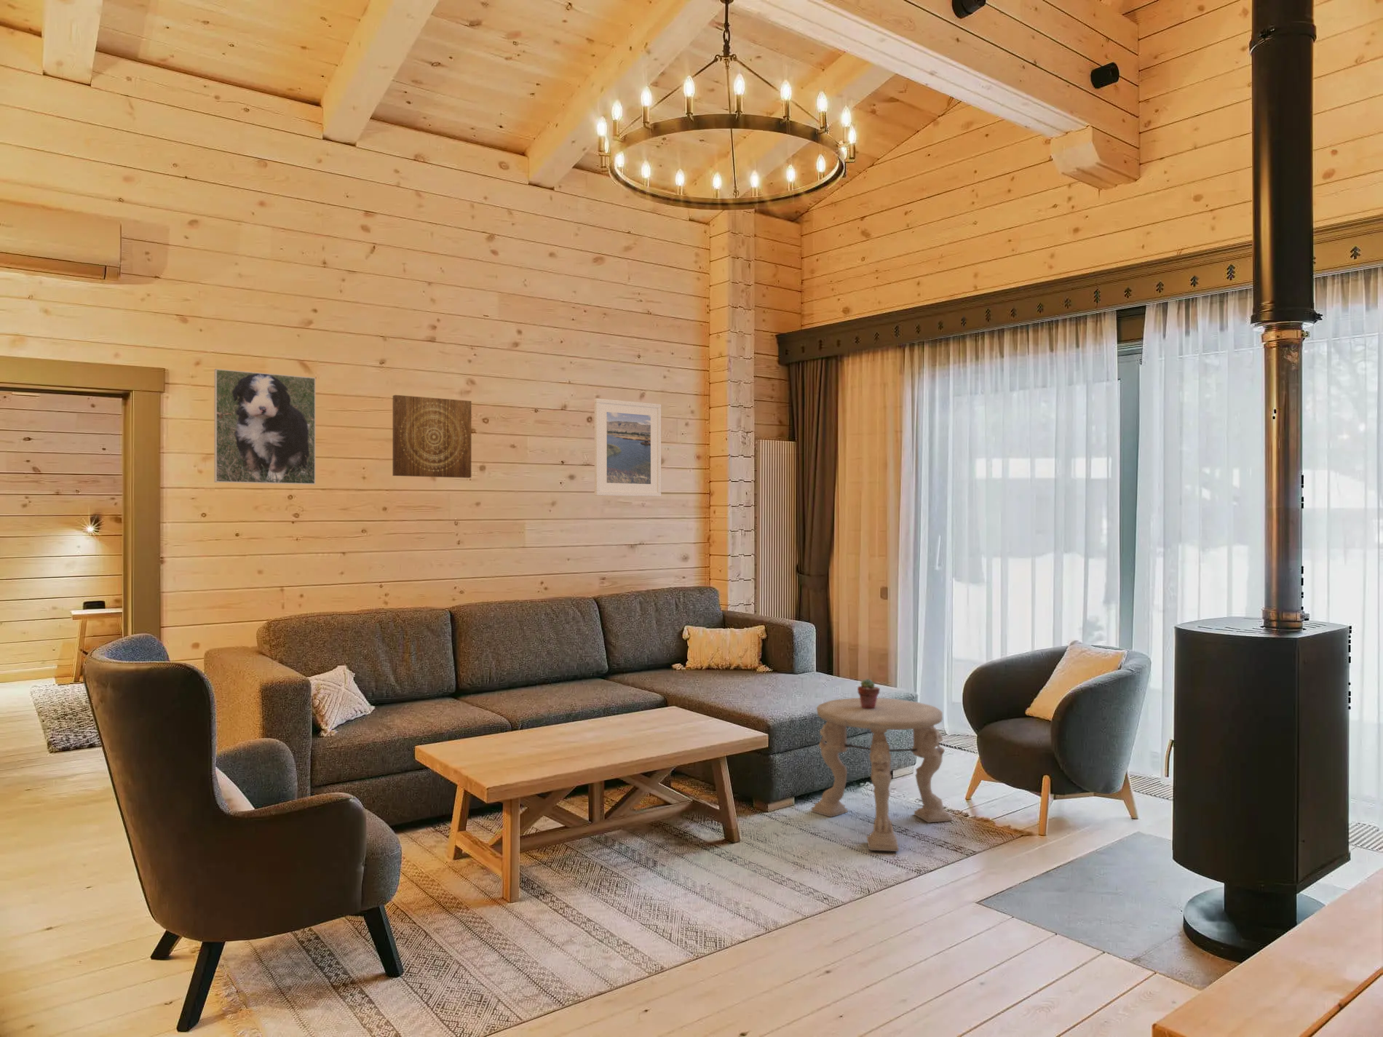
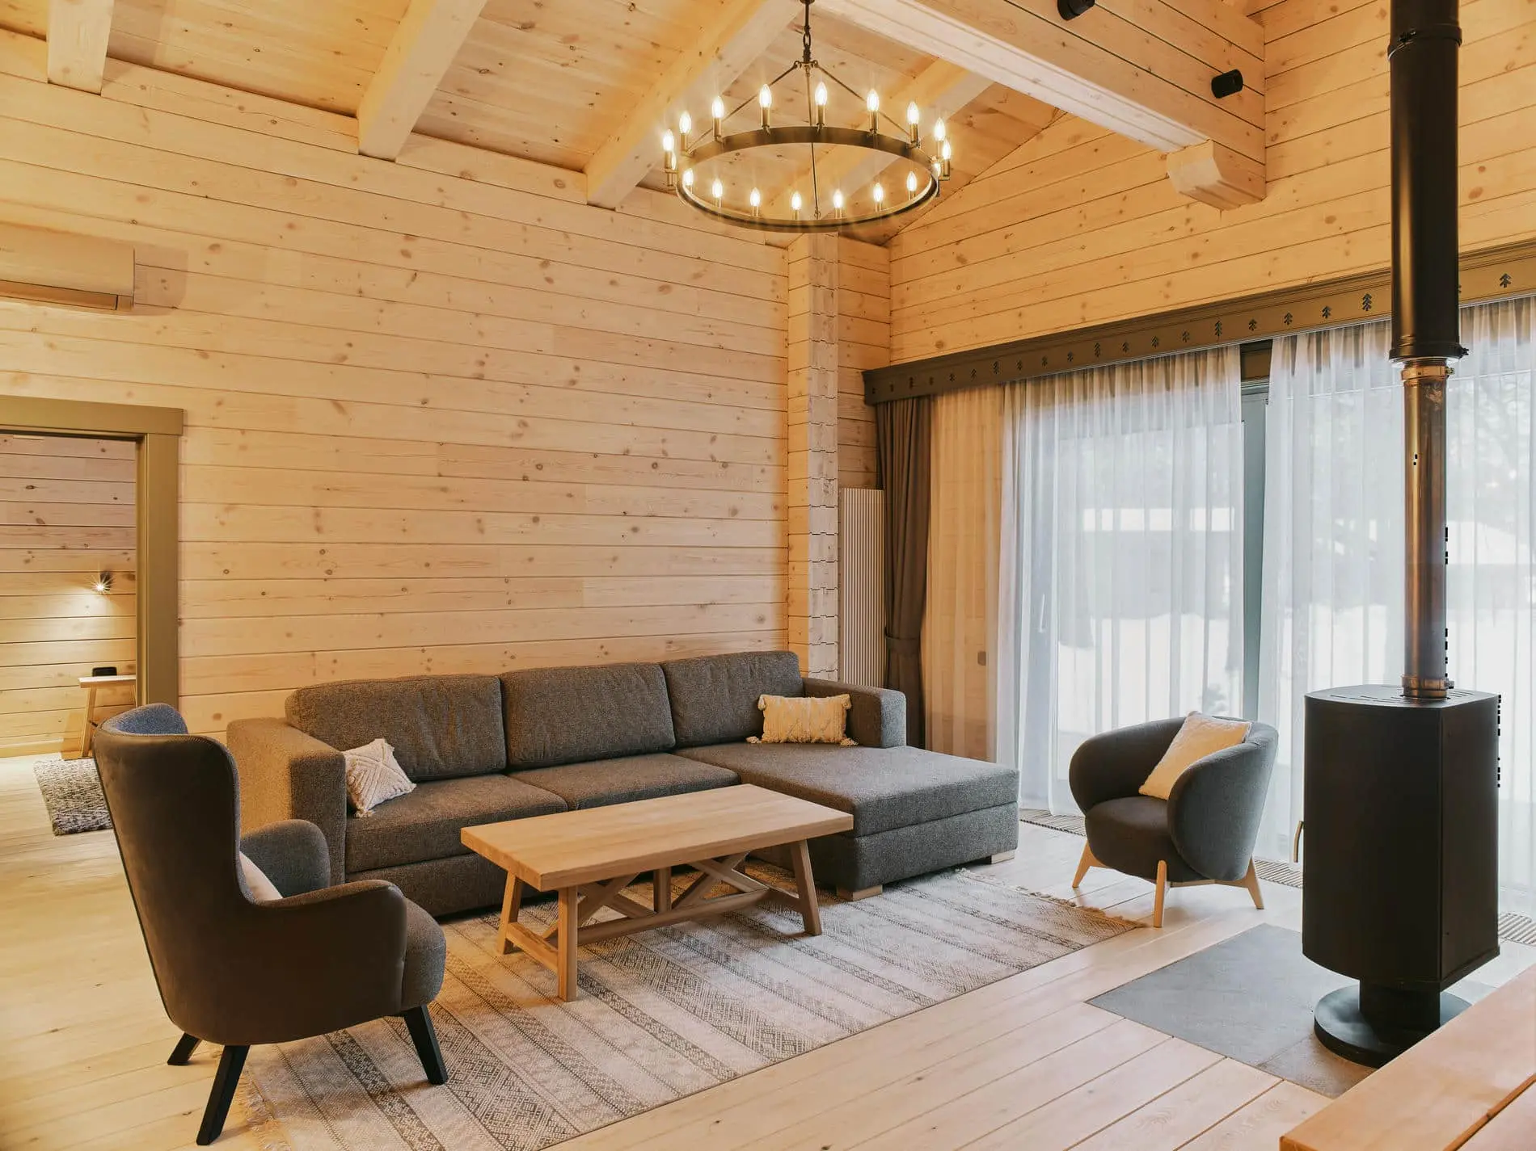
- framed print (266, 428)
- side table (877, 765)
- wall art (432, 438)
- potted succulent (868, 693)
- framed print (628, 449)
